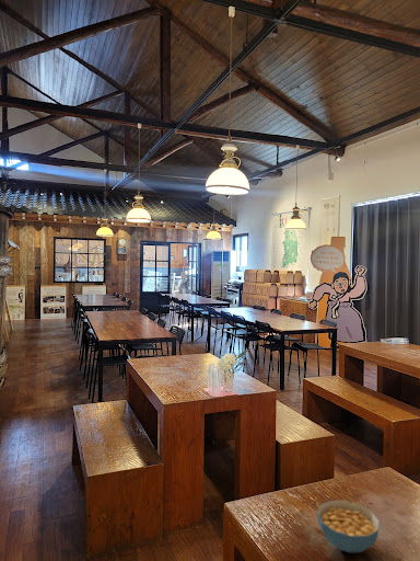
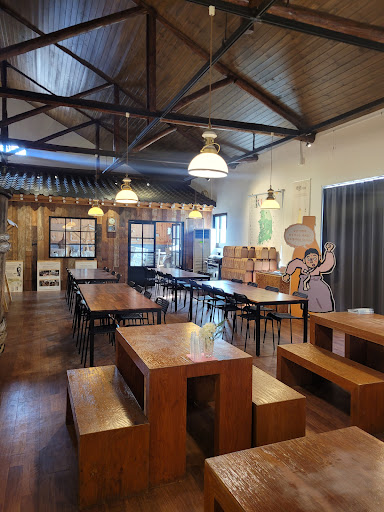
- cereal bowl (347, 531)
